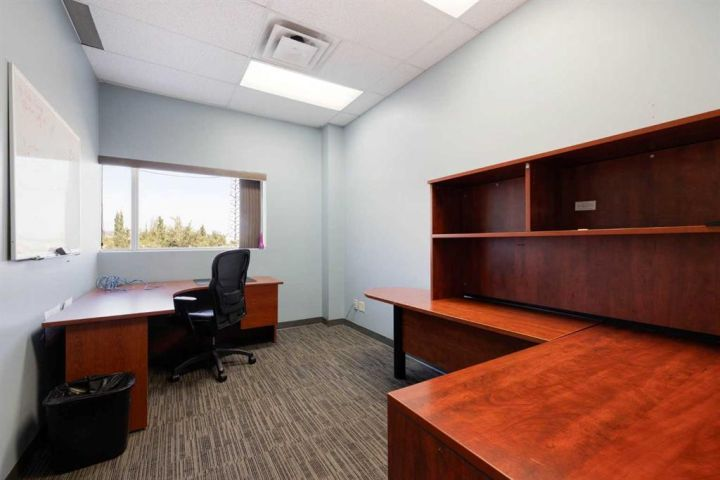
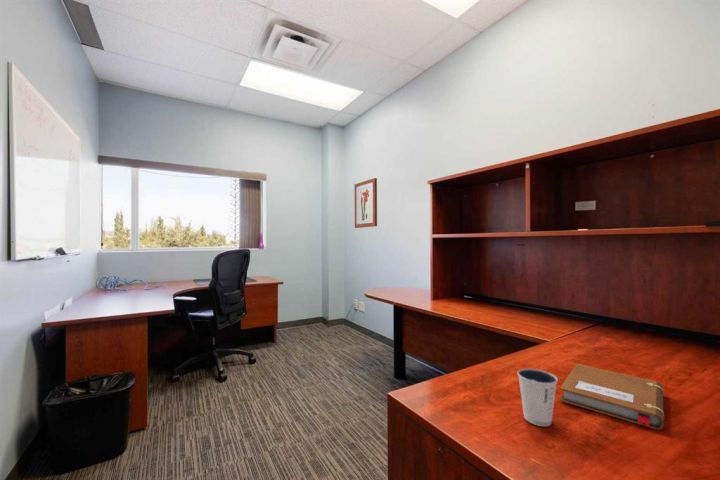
+ wall art (365, 204)
+ notebook (612, 392)
+ dixie cup (537, 397)
